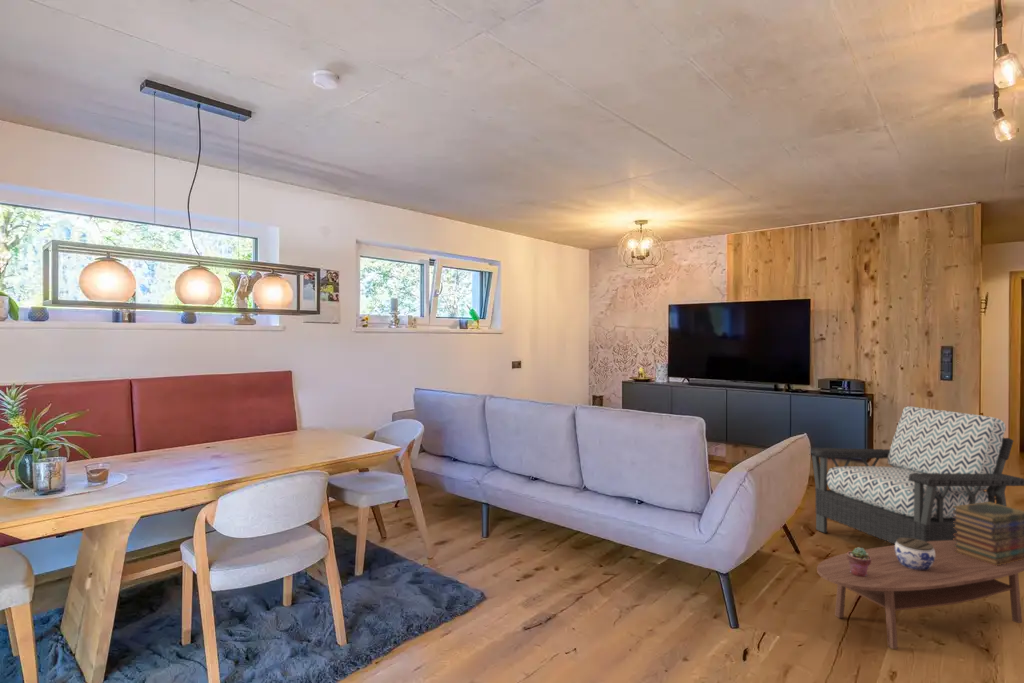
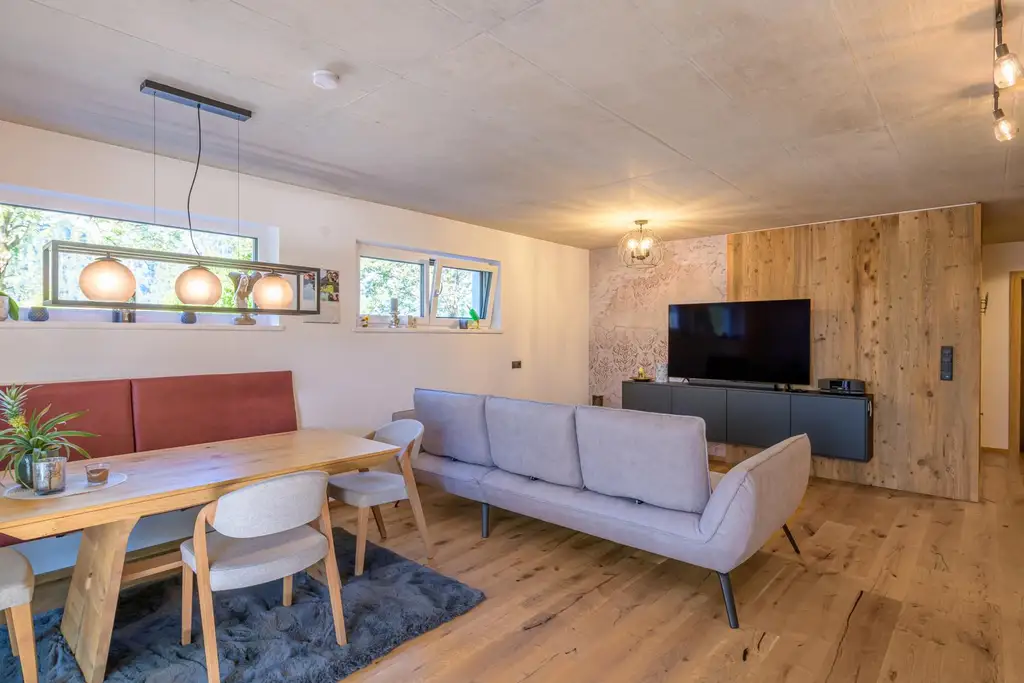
- armchair (911, 478)
- potted succulent (858, 560)
- coffee table (927, 590)
- book stack (991, 531)
- jar (914, 553)
